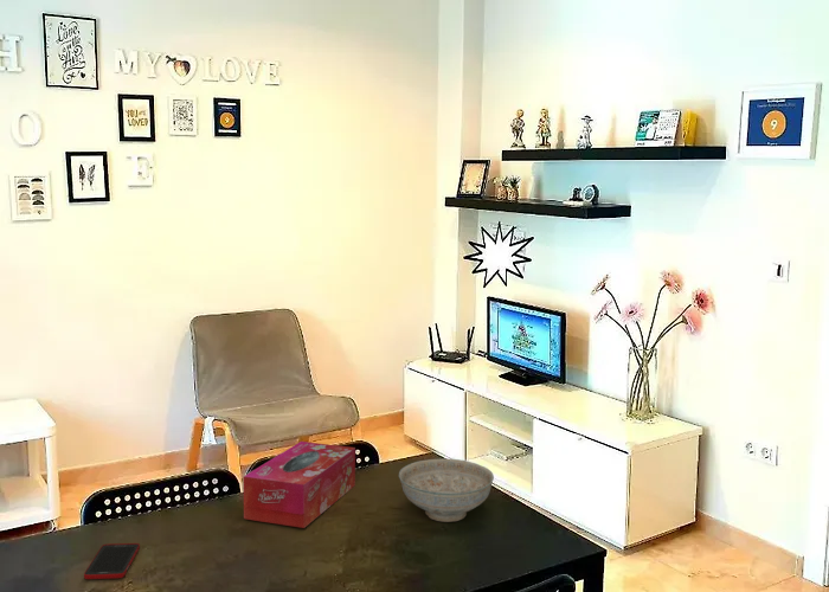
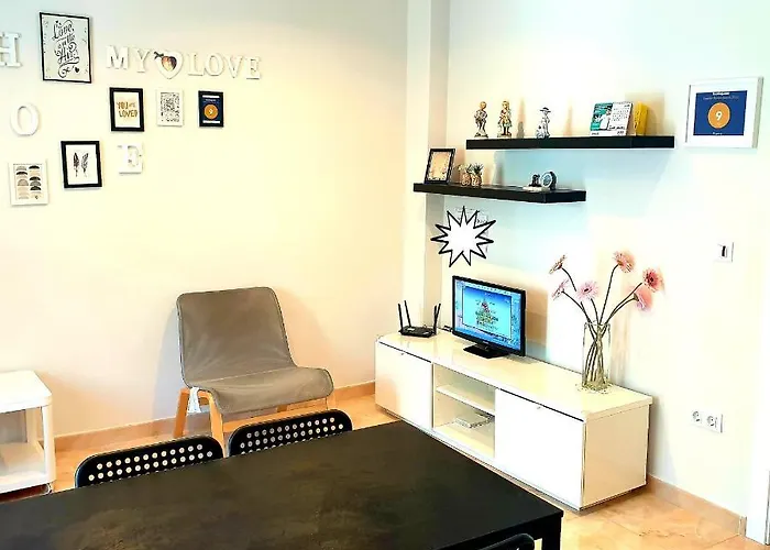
- tissue box (302, 481)
- decorative bowl (445, 494)
- cell phone (113, 560)
